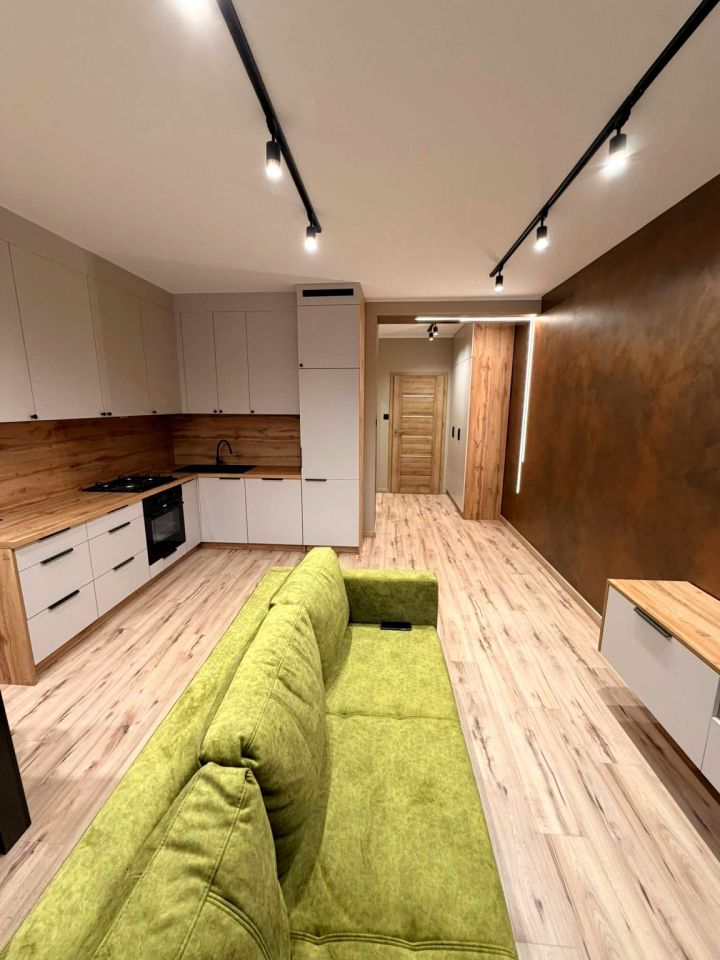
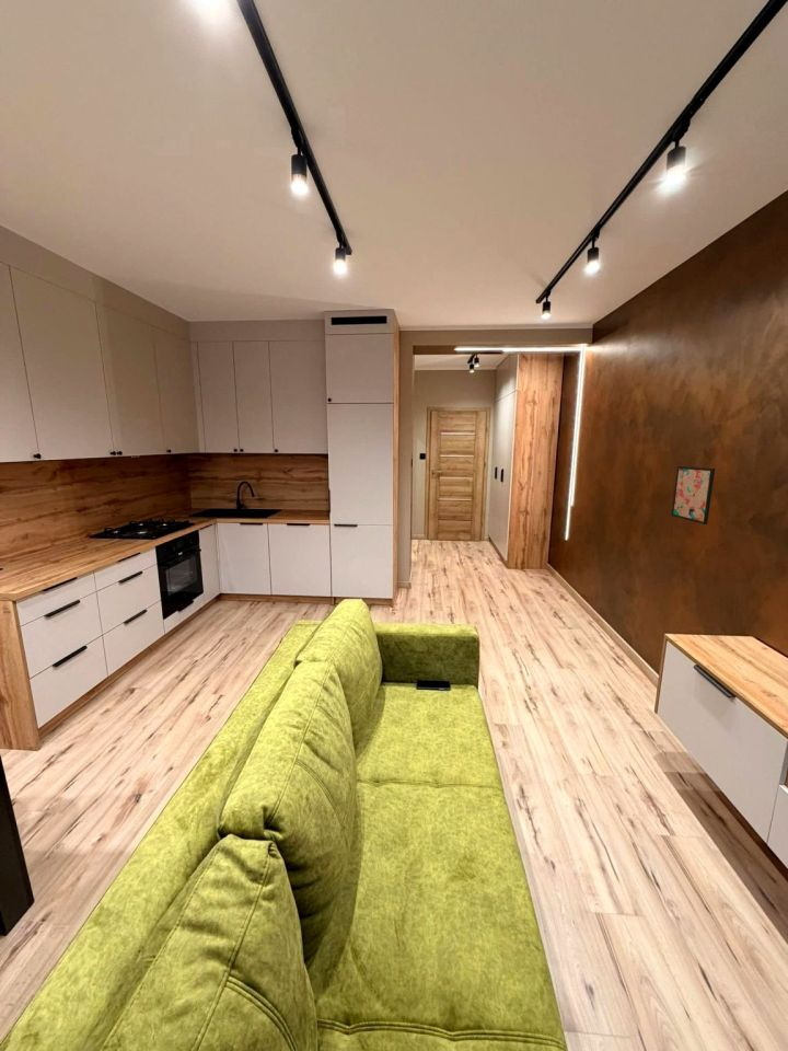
+ wall art (691, 494)
